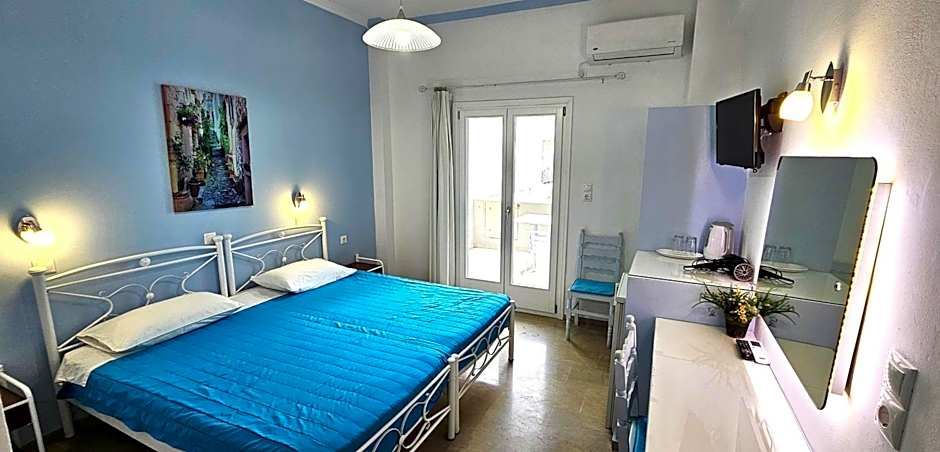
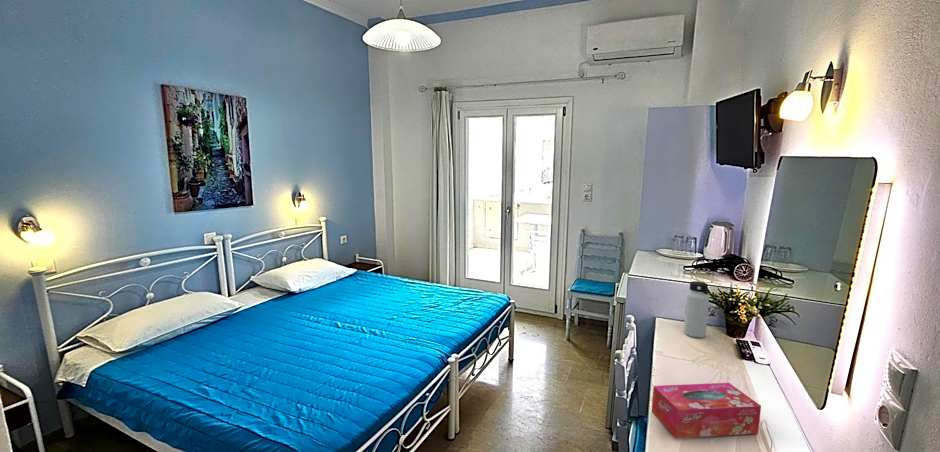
+ tissue box (703, 408)
+ water bottle (696, 308)
